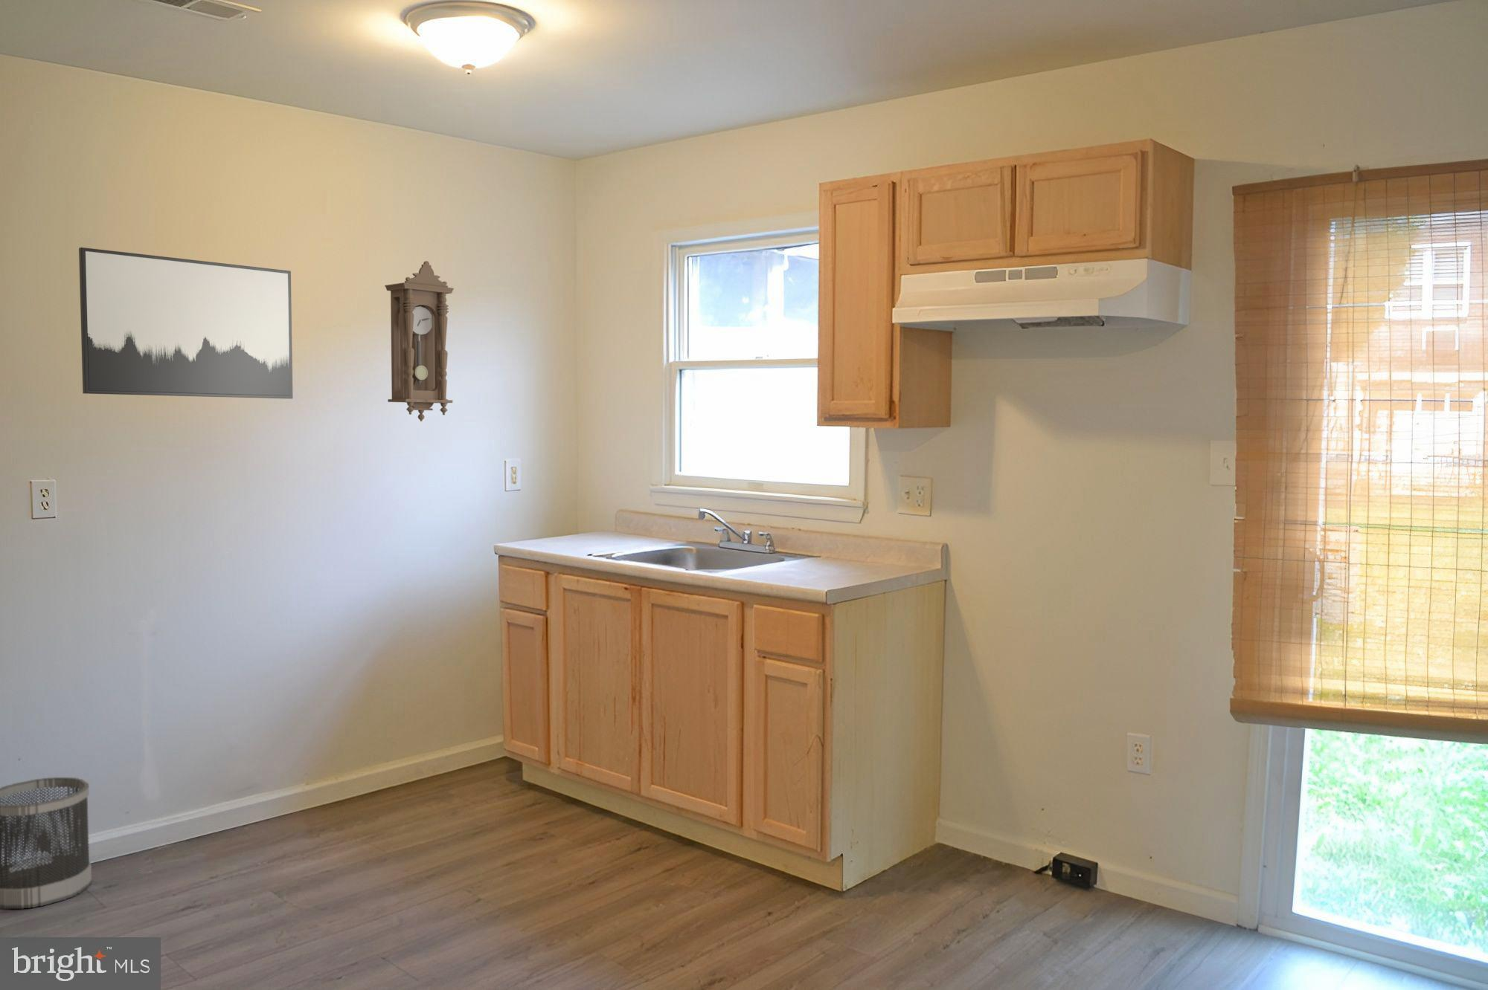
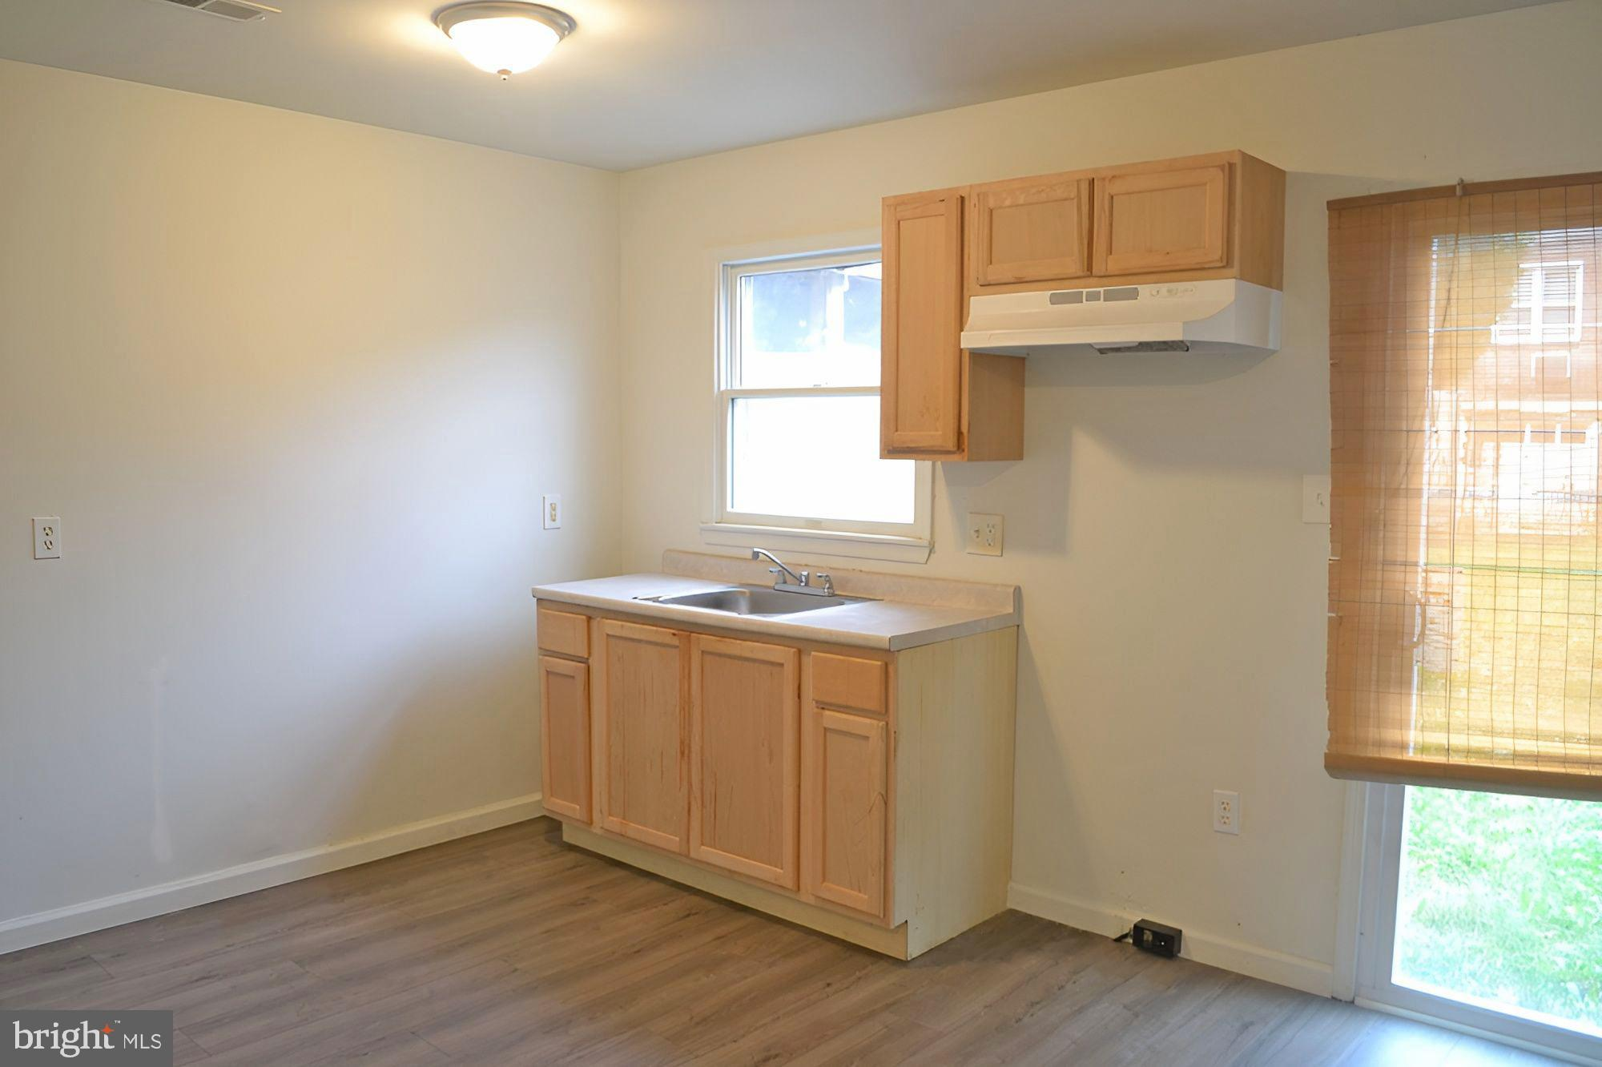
- wall art (192, 328)
- pendulum clock (420, 341)
- wastebasket (39, 841)
